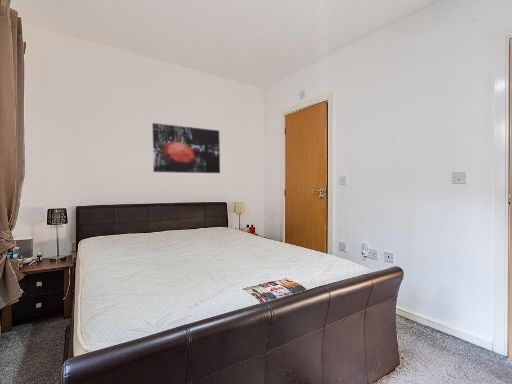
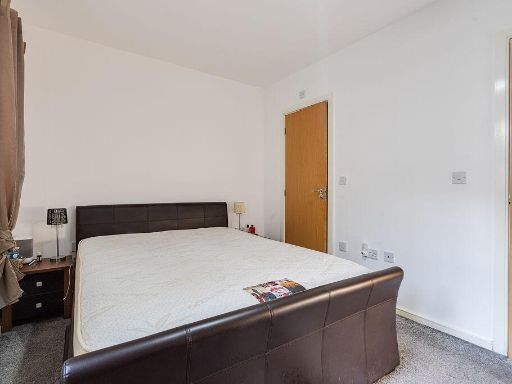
- wall art (188, 150)
